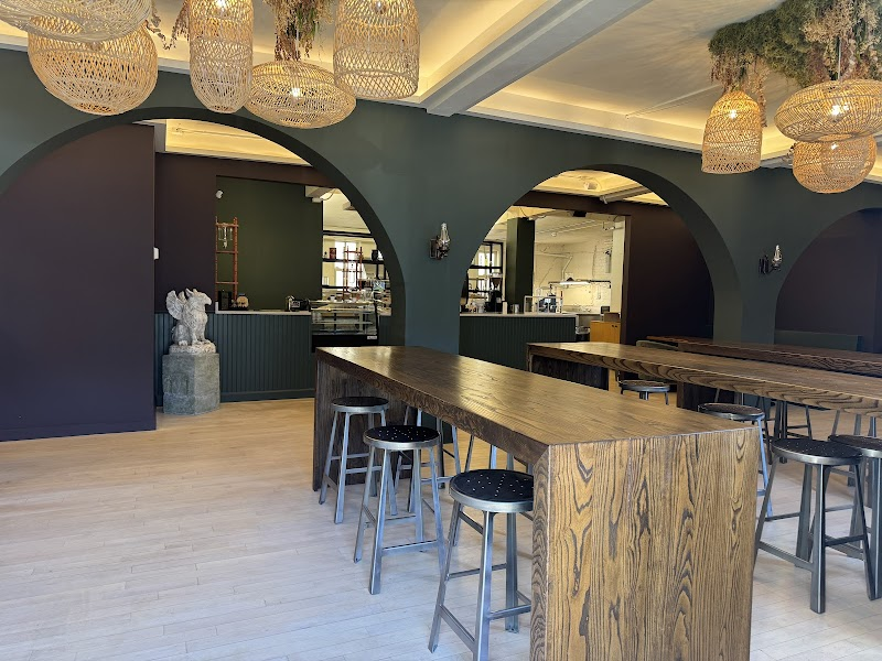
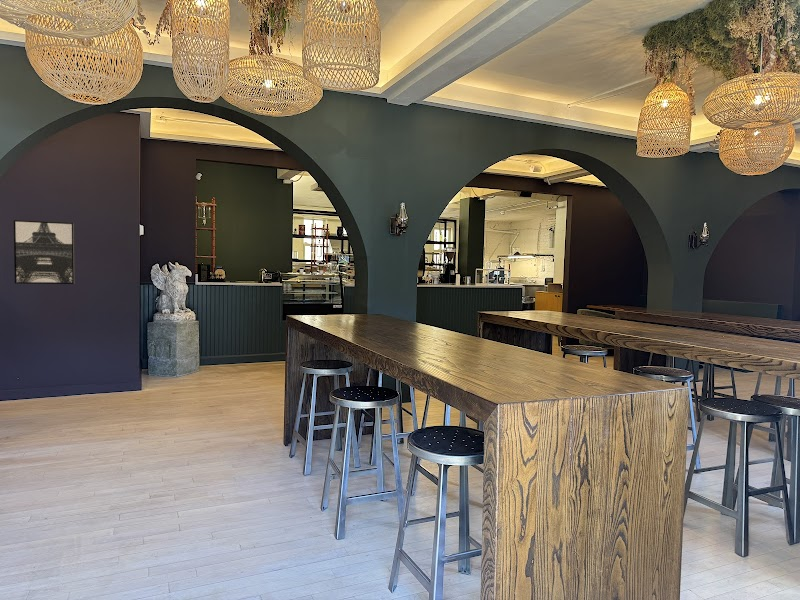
+ wall art (44, 252)
